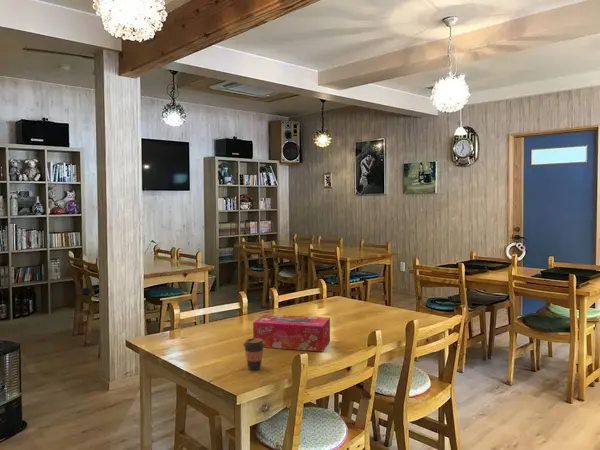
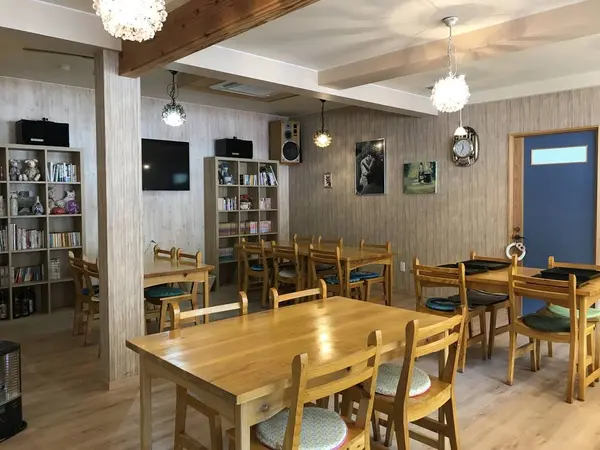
- coffee cup (254, 354)
- tissue box (292, 331)
